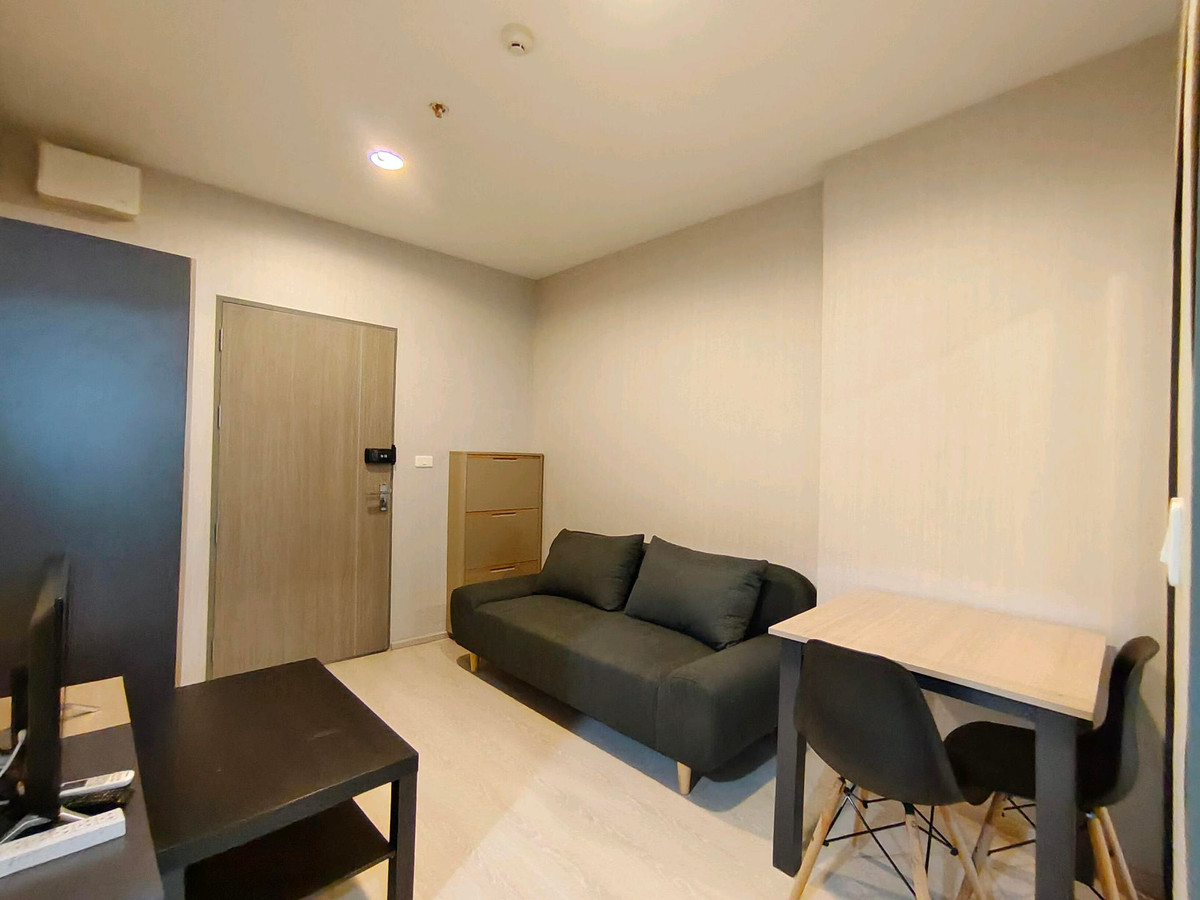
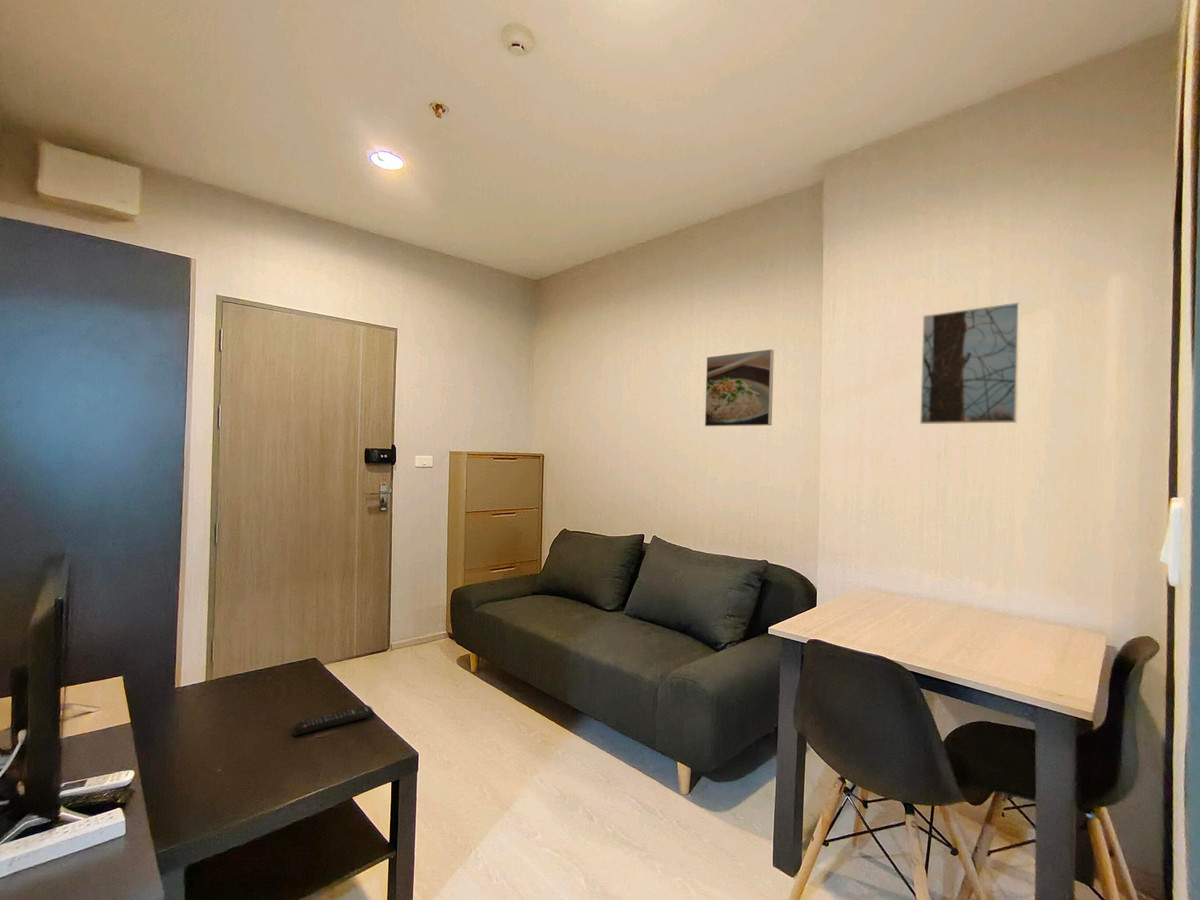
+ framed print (737, 389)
+ remote control (335, 719)
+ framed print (967, 366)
